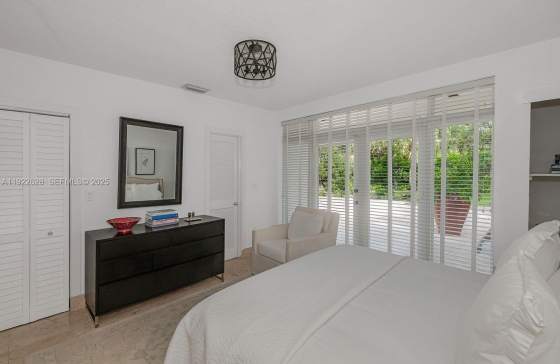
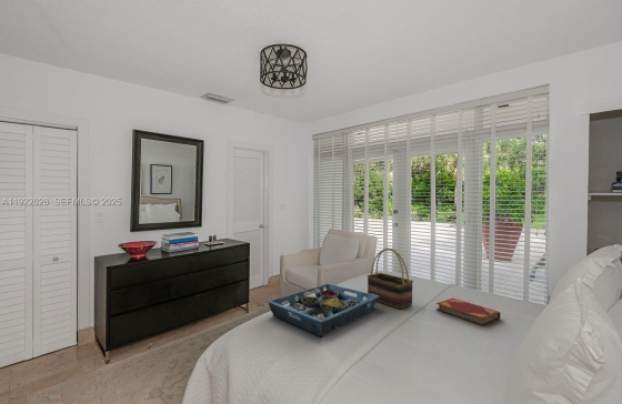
+ hardback book (466, 310)
+ woven basket (389, 275)
+ serving tray (325, 304)
